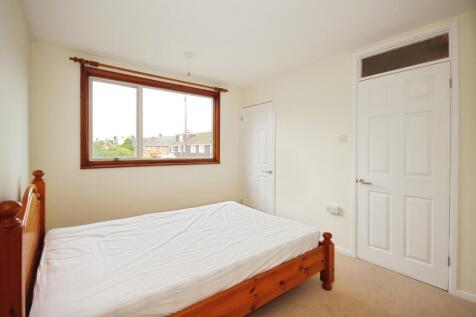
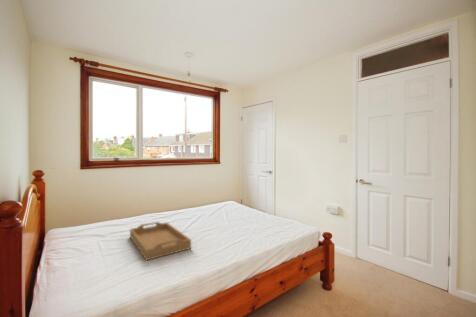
+ serving tray (158, 236)
